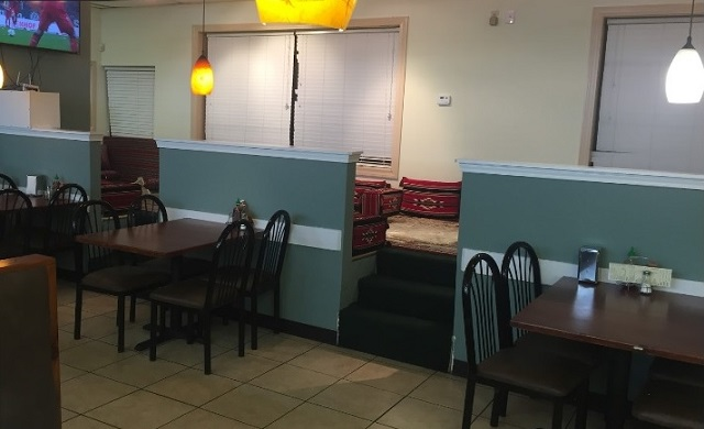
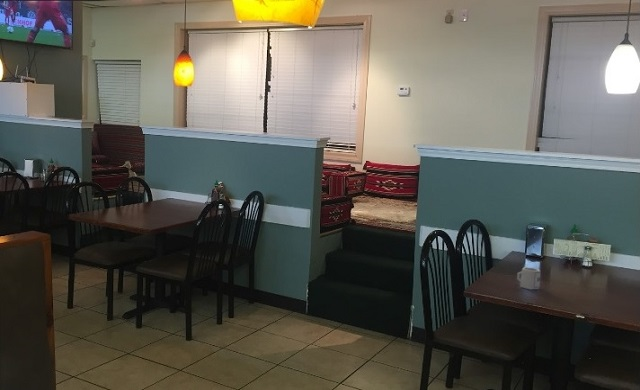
+ cup (528, 277)
